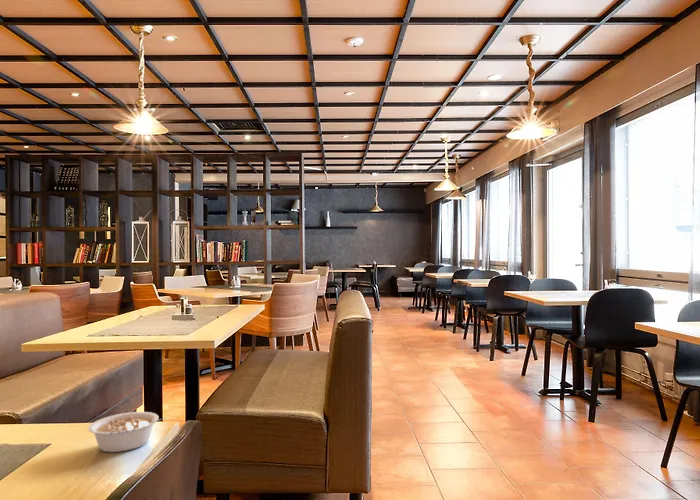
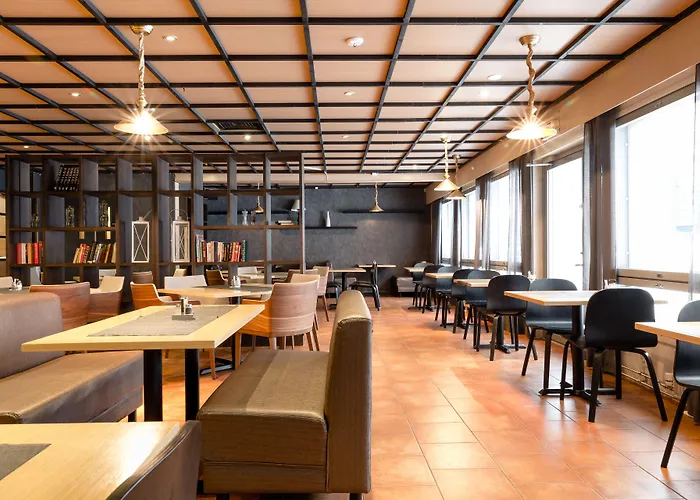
- legume (127, 430)
